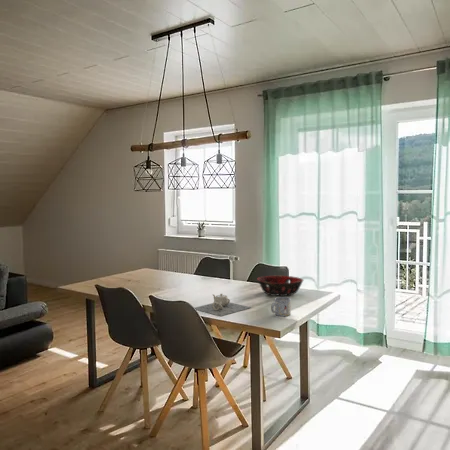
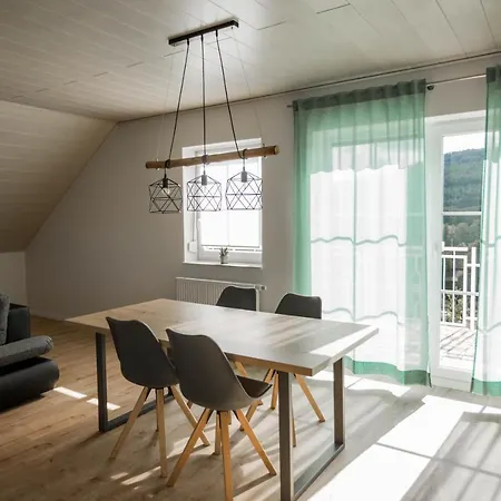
- teapot (221, 301)
- mug (280, 307)
- decorative bowl (280, 286)
